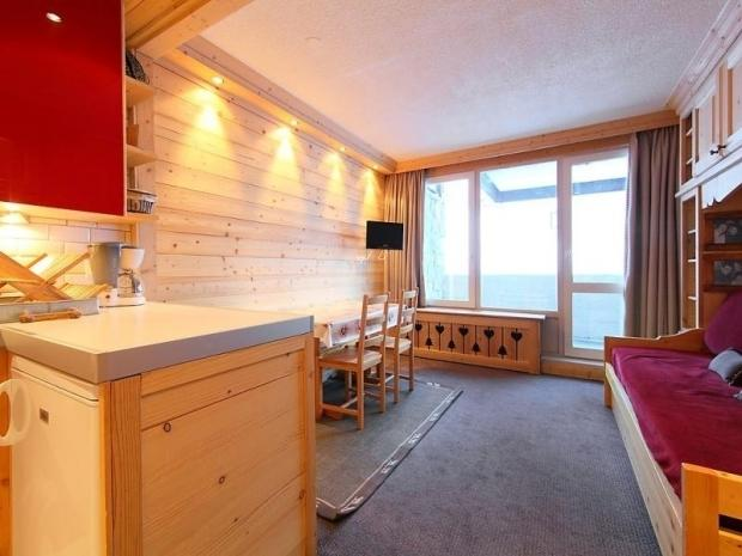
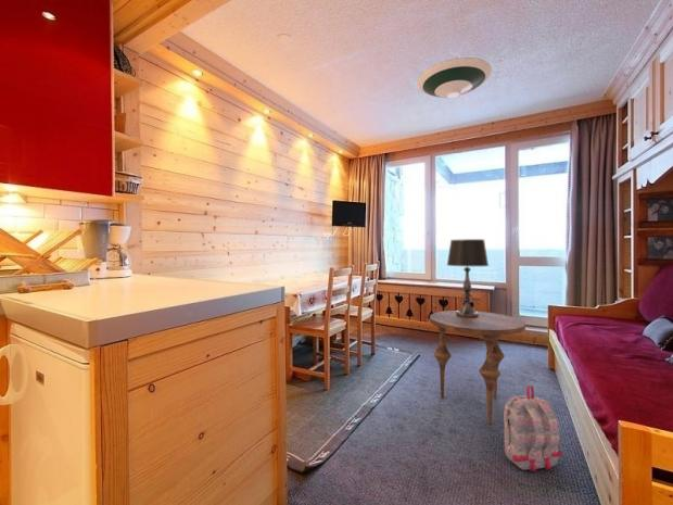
+ table lamp (467, 277)
+ backpack (531, 425)
+ side table (481, 367)
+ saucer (453, 86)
